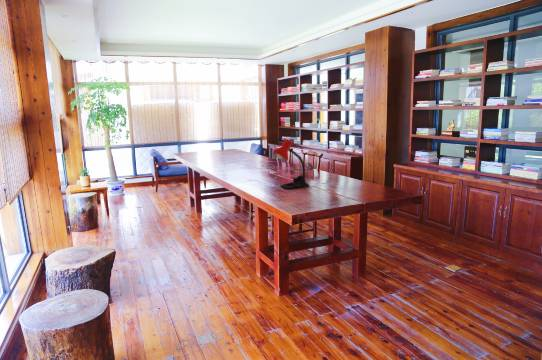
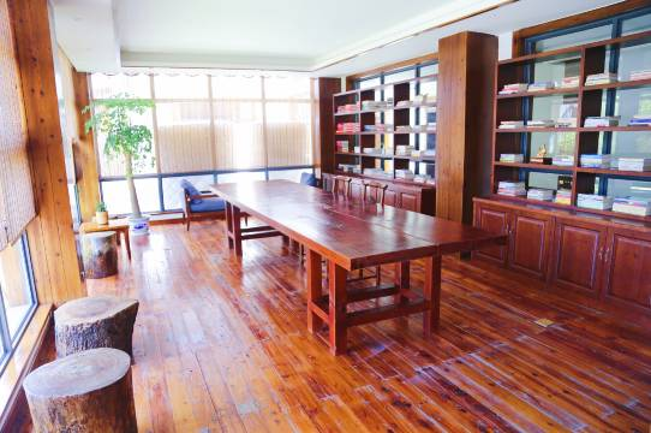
- desk lamp (287, 159)
